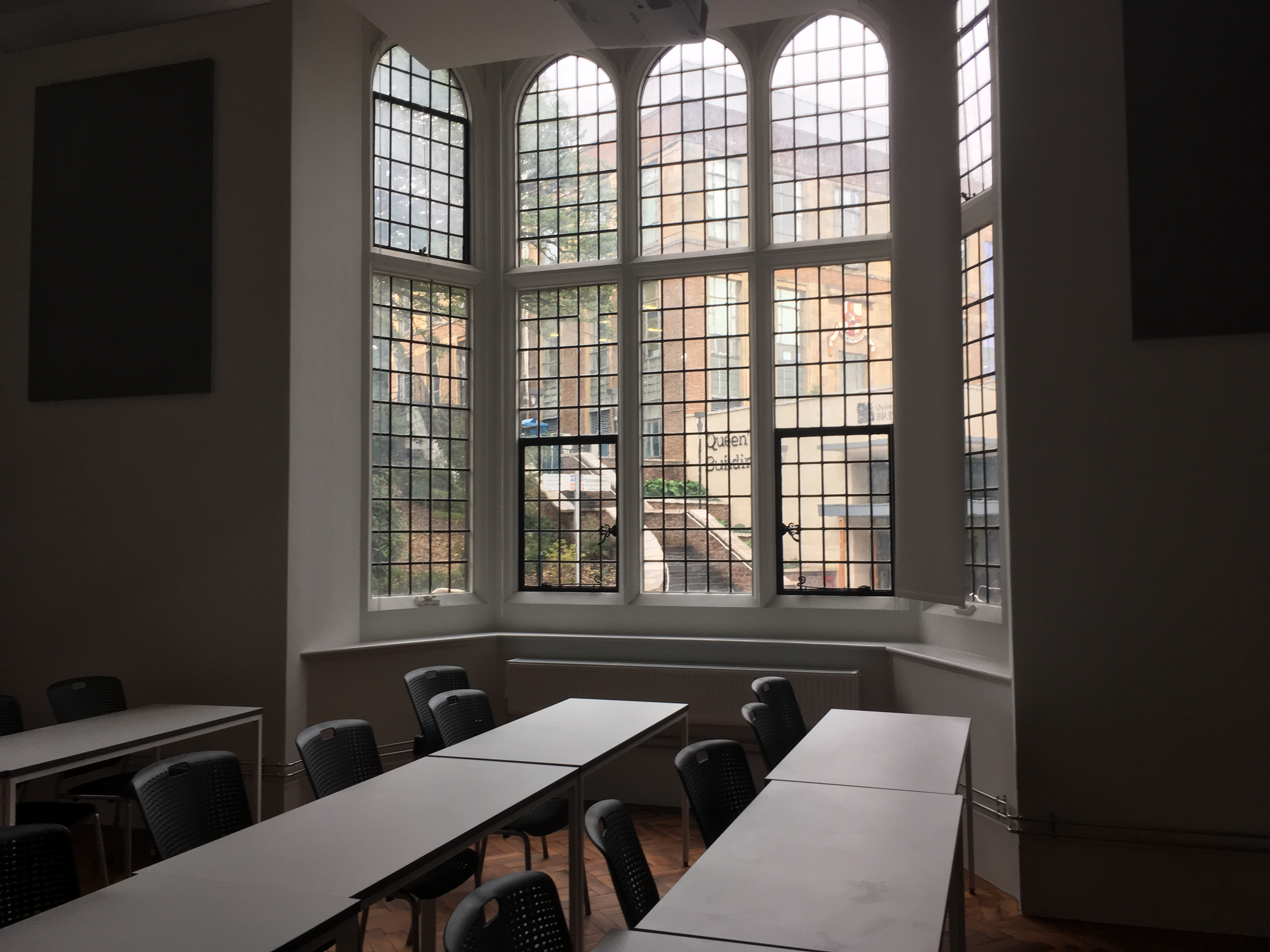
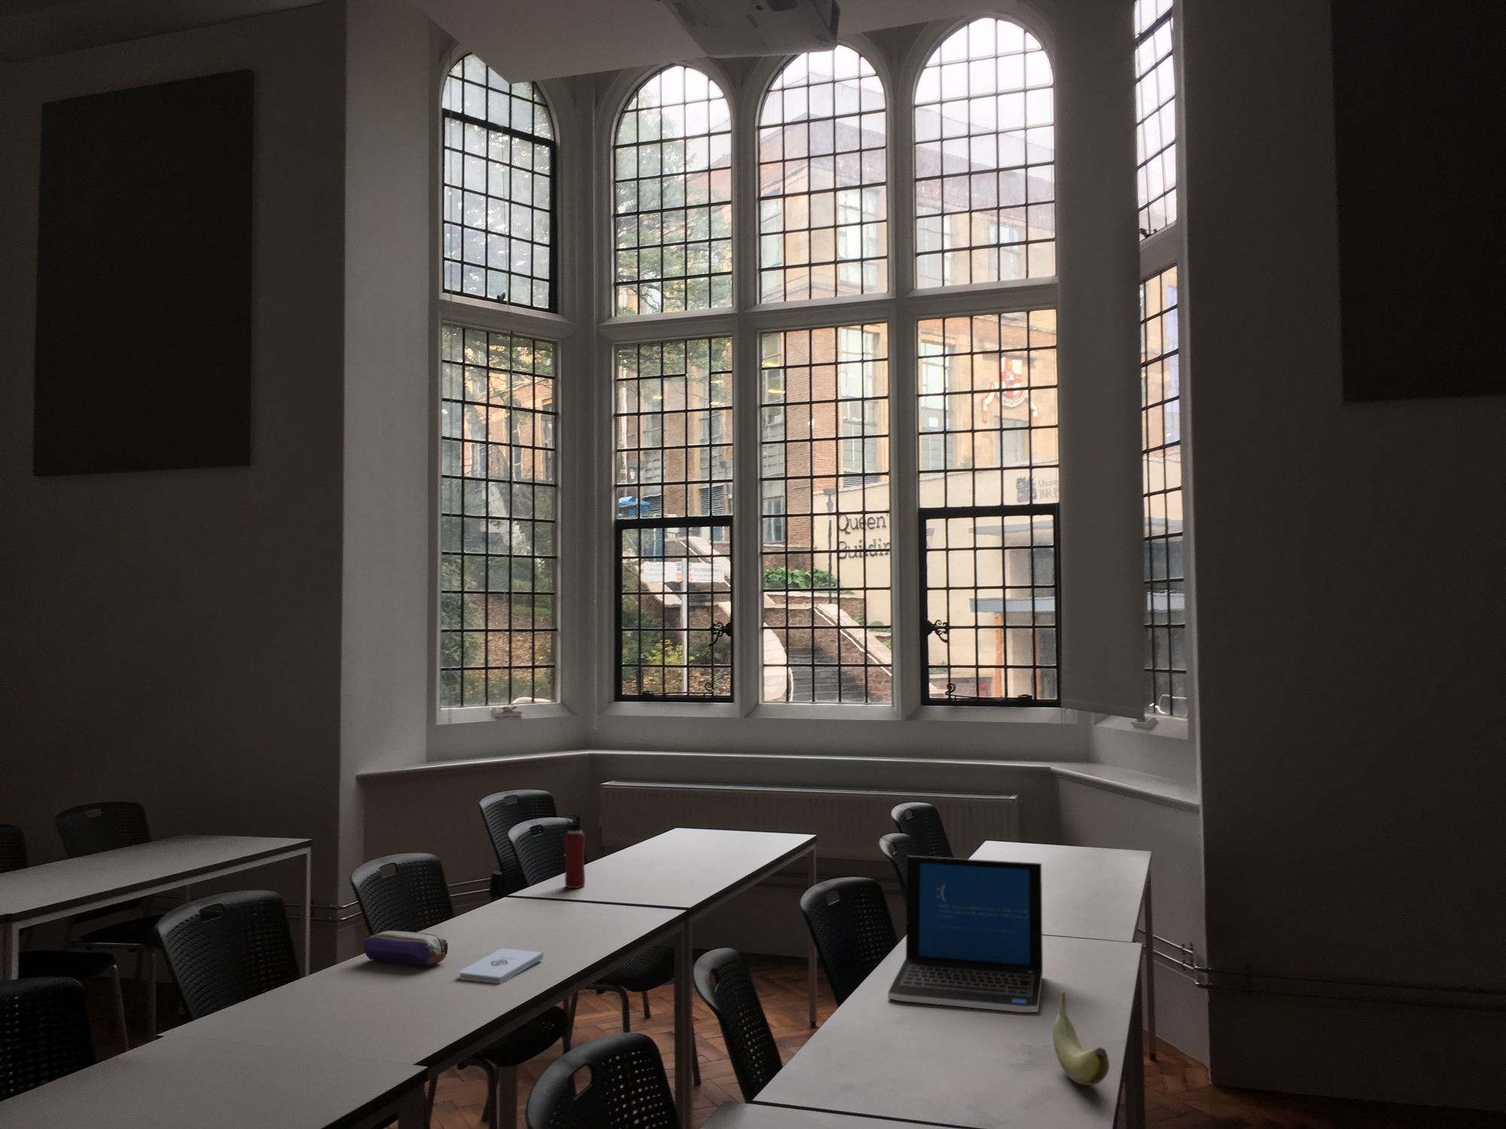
+ pencil case (406, 948)
+ banana (1080, 1044)
+ water bottle (575, 849)
+ laptop (968, 929)
+ notepad (500, 965)
